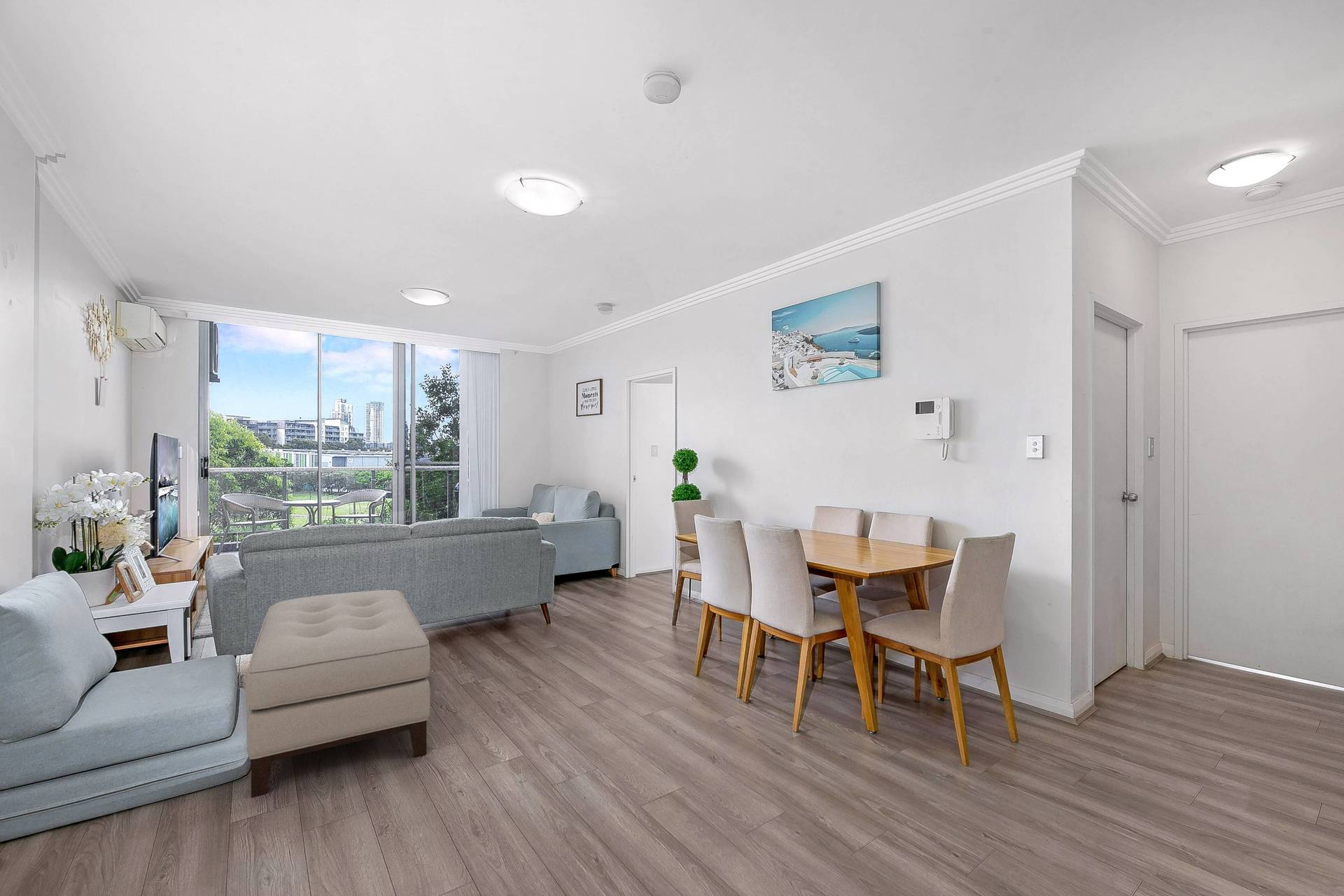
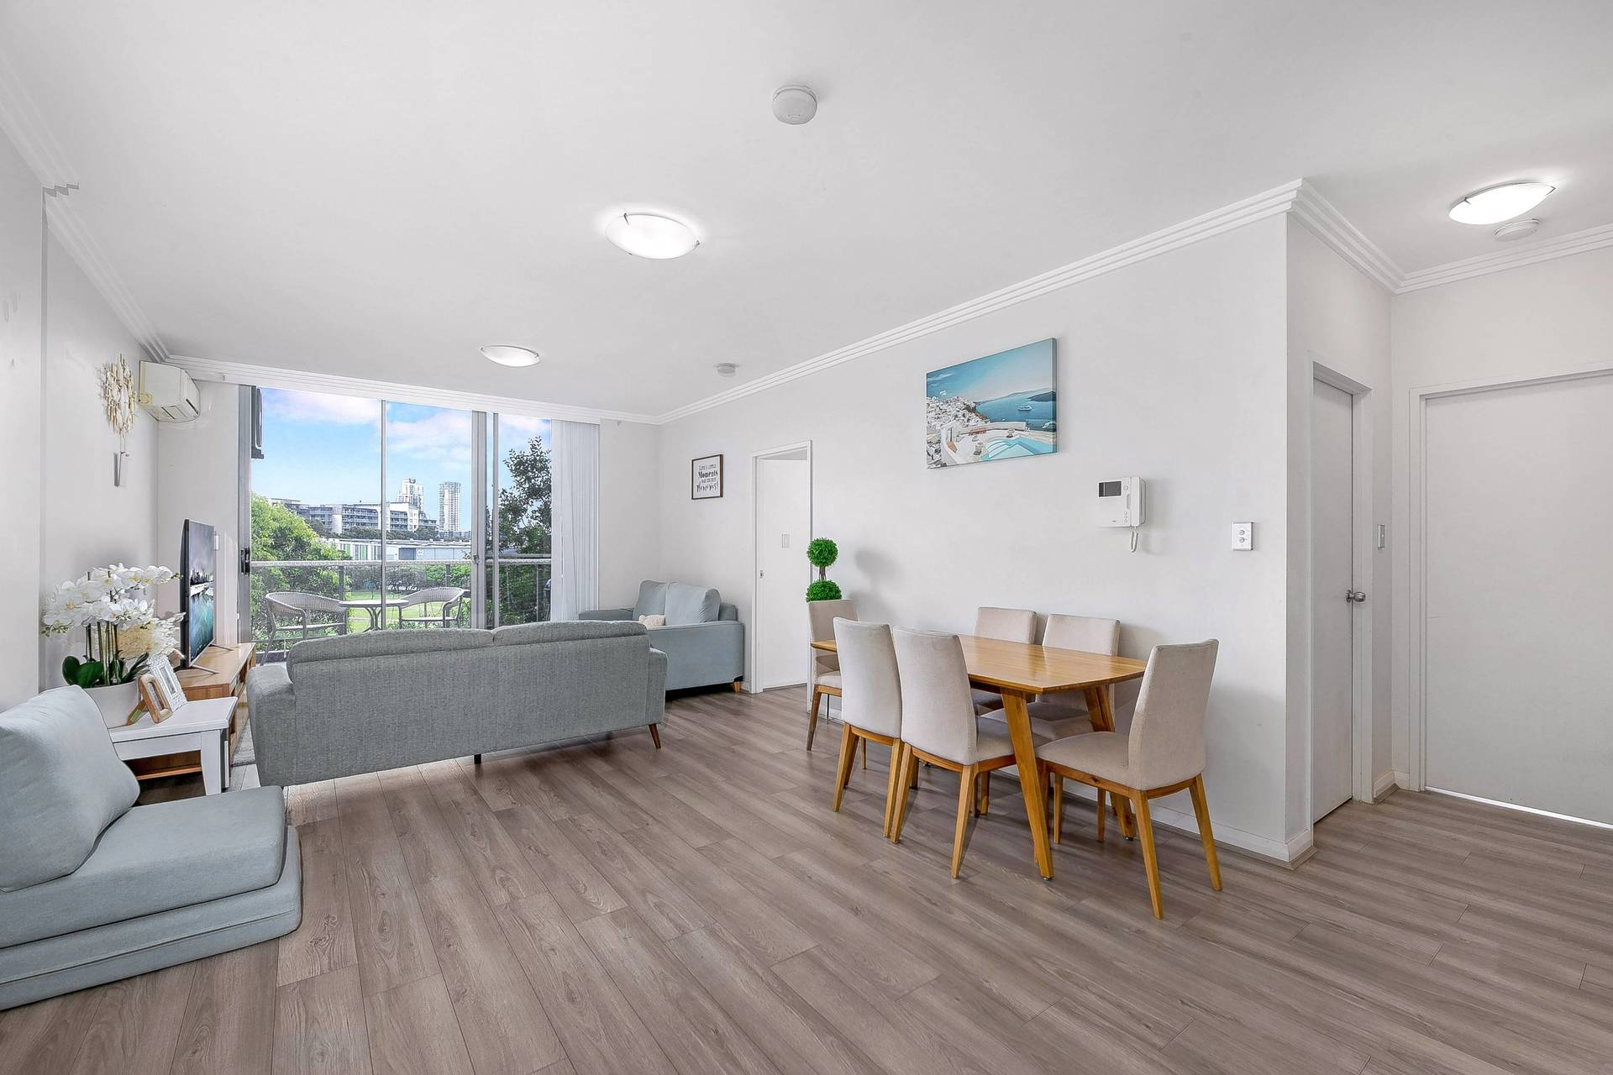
- ottoman (341, 666)
